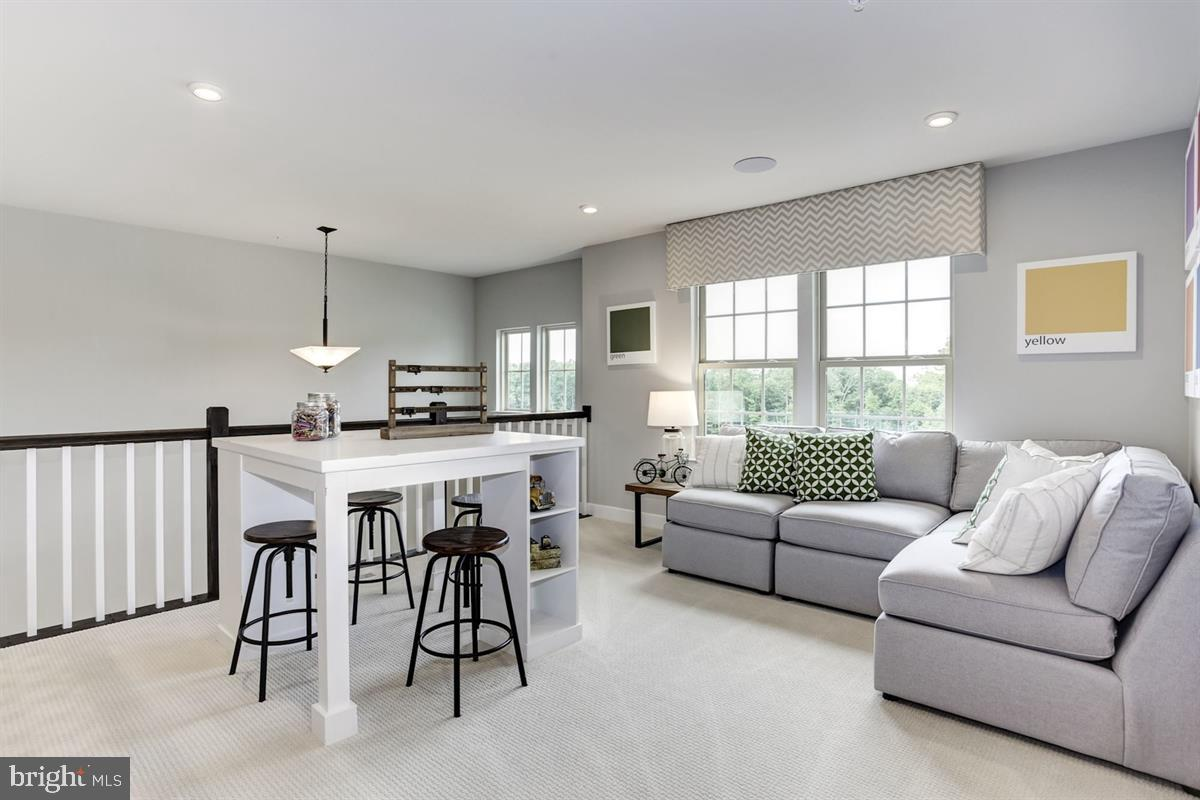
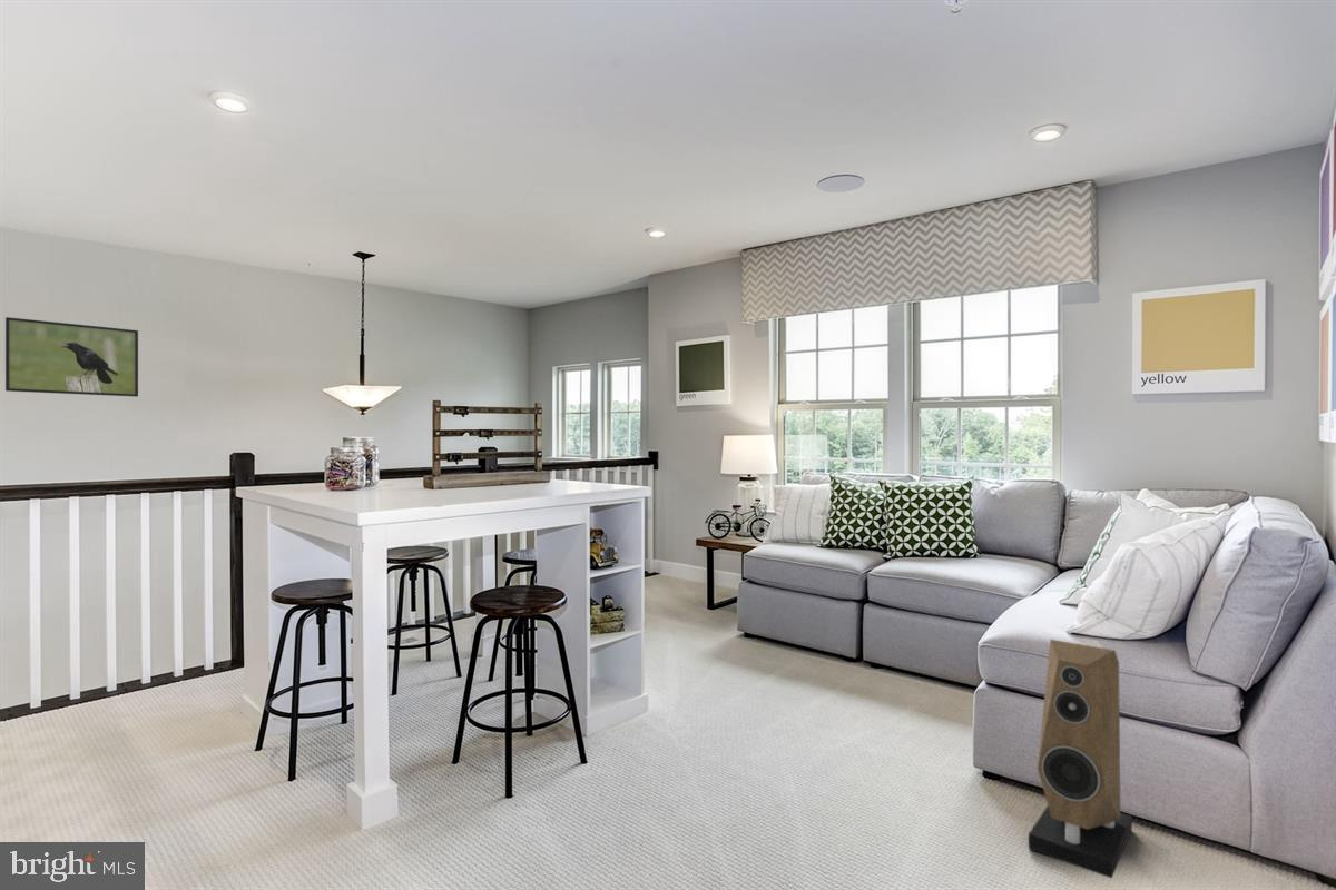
+ speaker (1081, 742)
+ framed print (75, 358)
